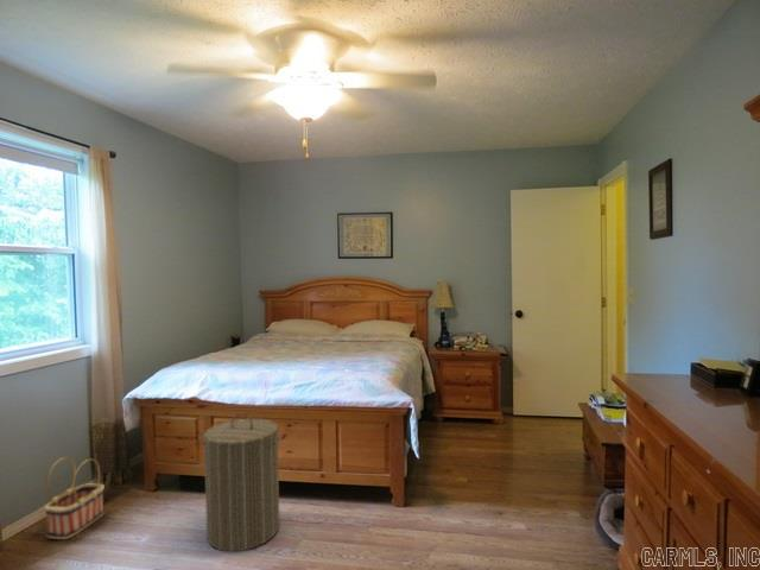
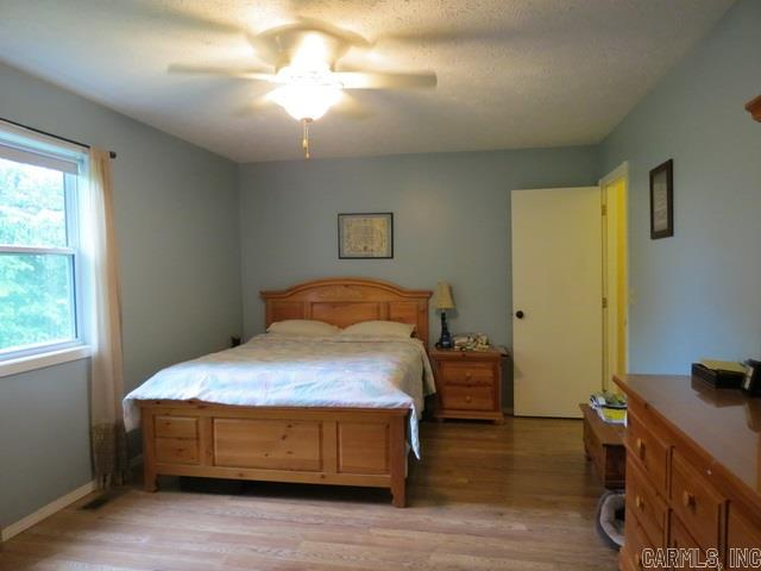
- basket (75, 492)
- laundry hamper (242, 471)
